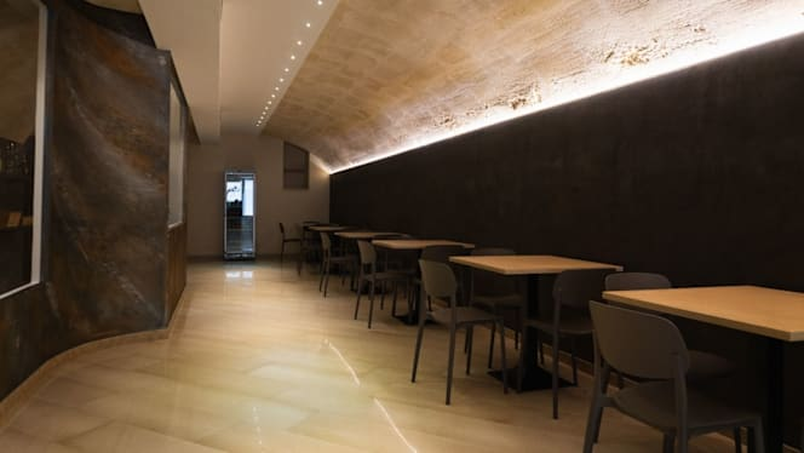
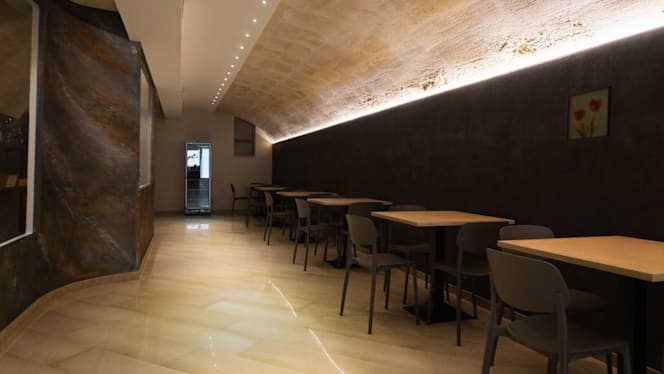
+ wall art (588, 115)
